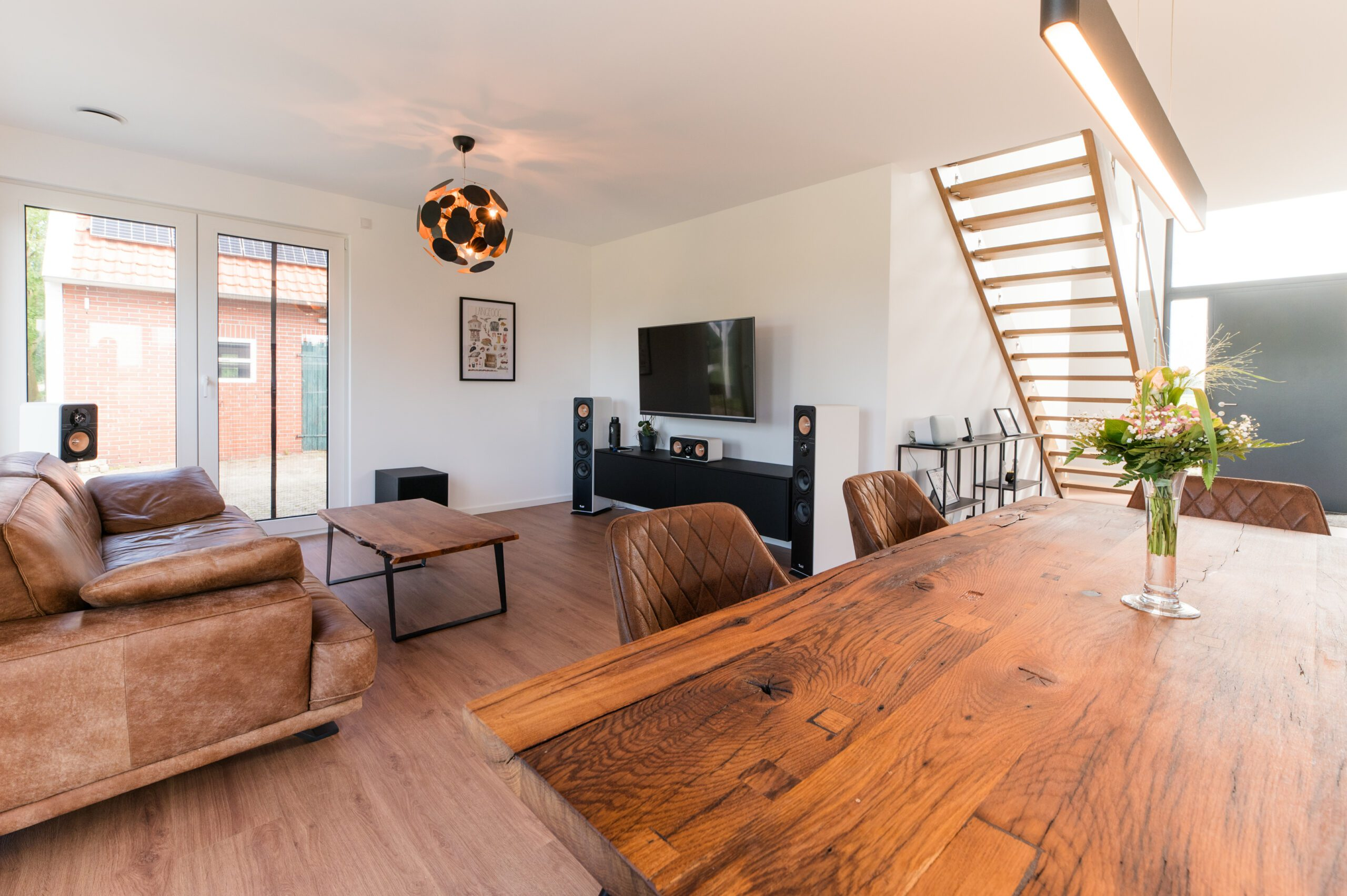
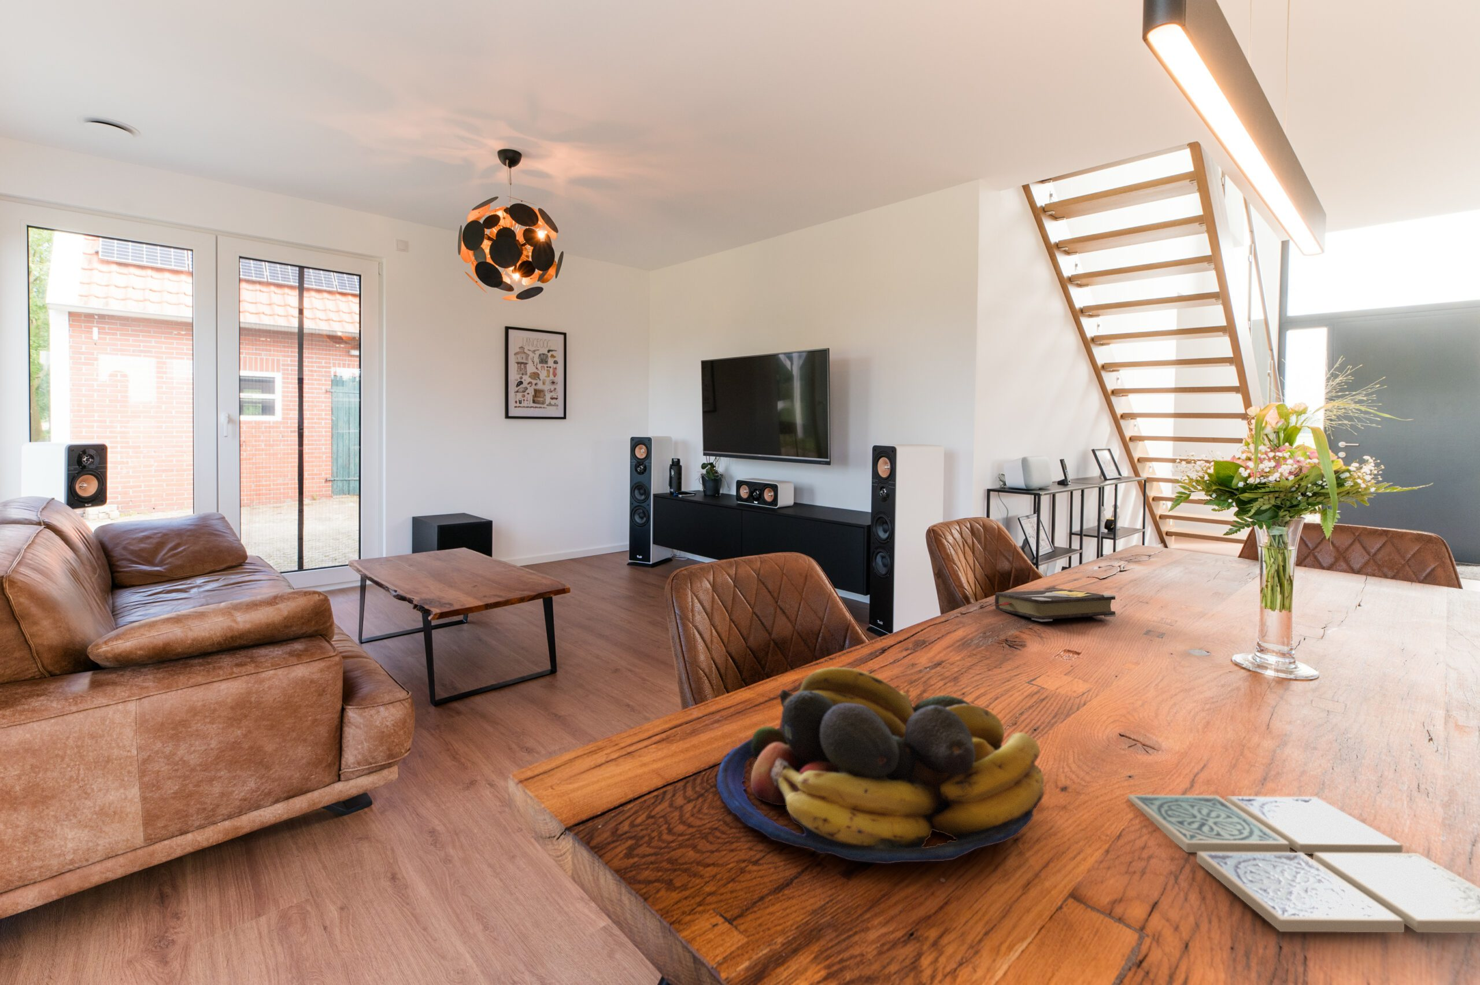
+ hardback book (1054, 601)
+ drink coaster (1301, 853)
+ fruit bowl (869, 728)
